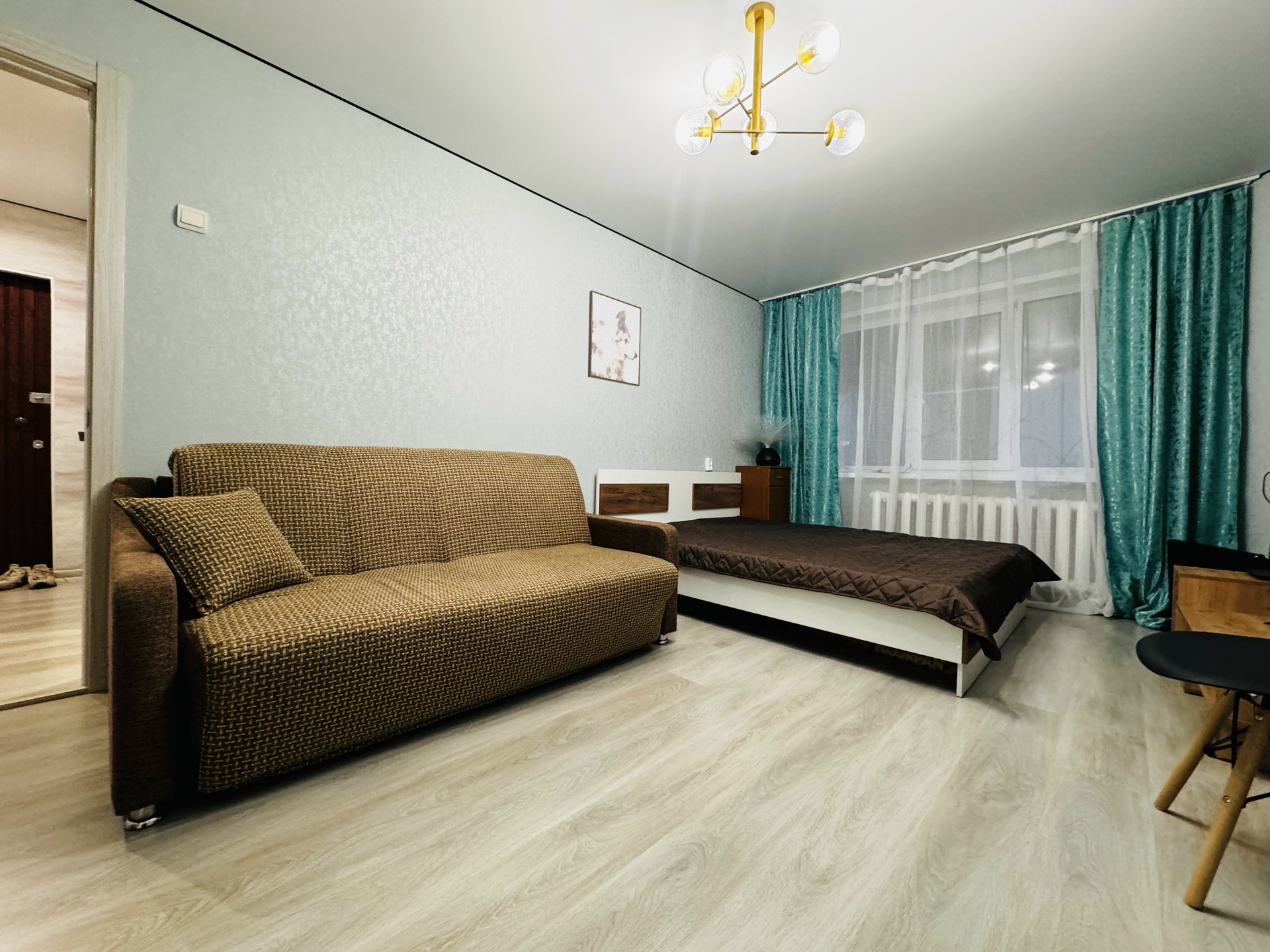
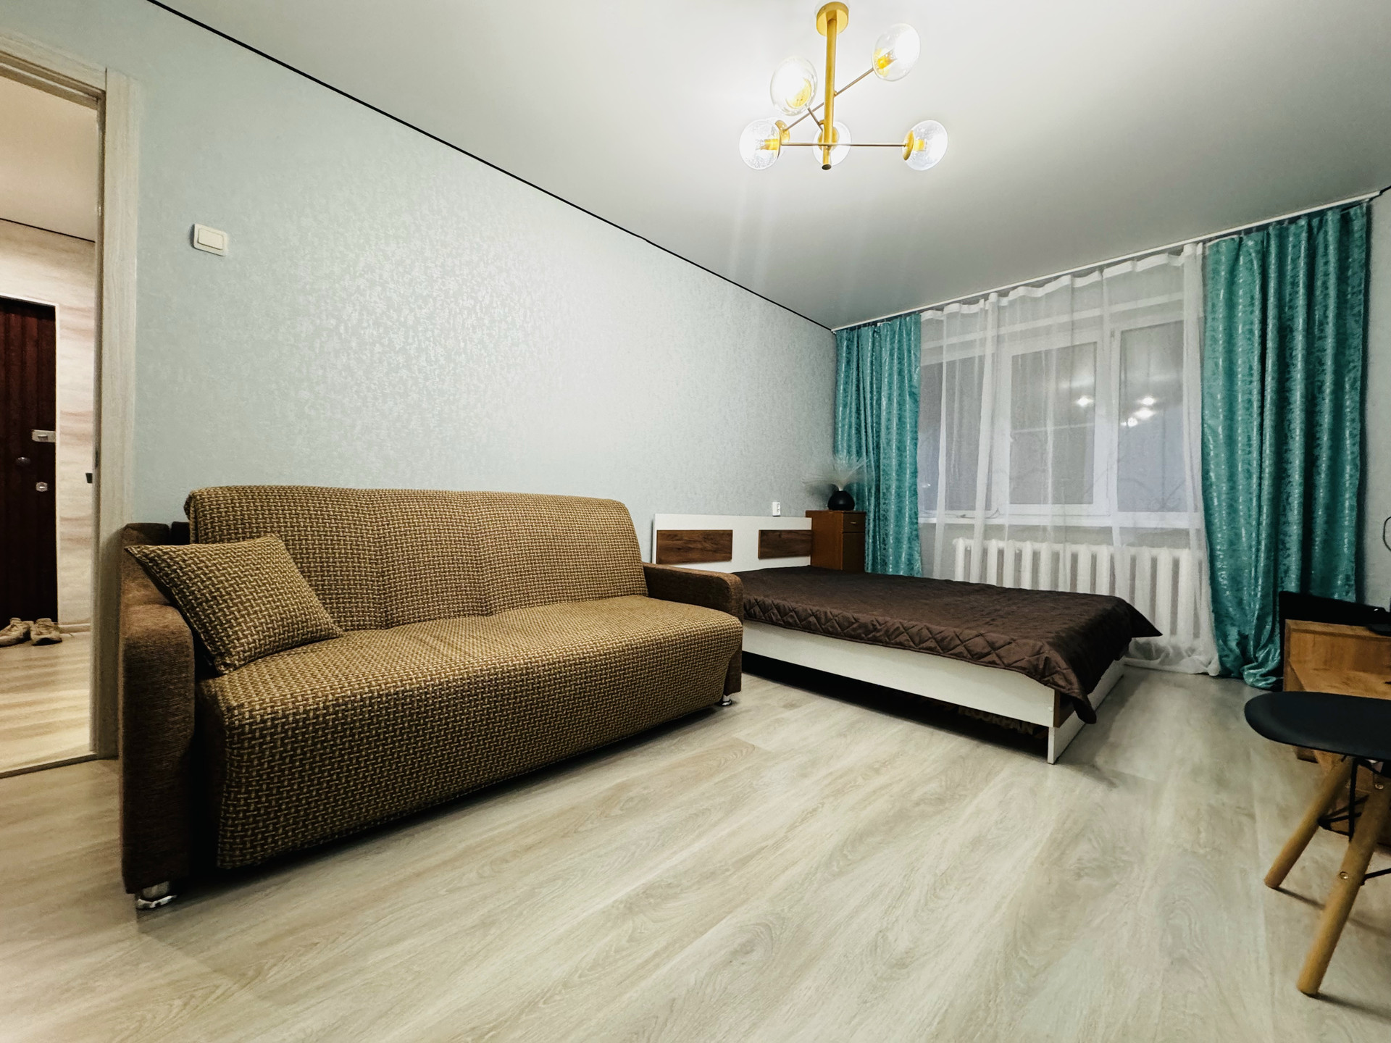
- wall art (615, 340)
